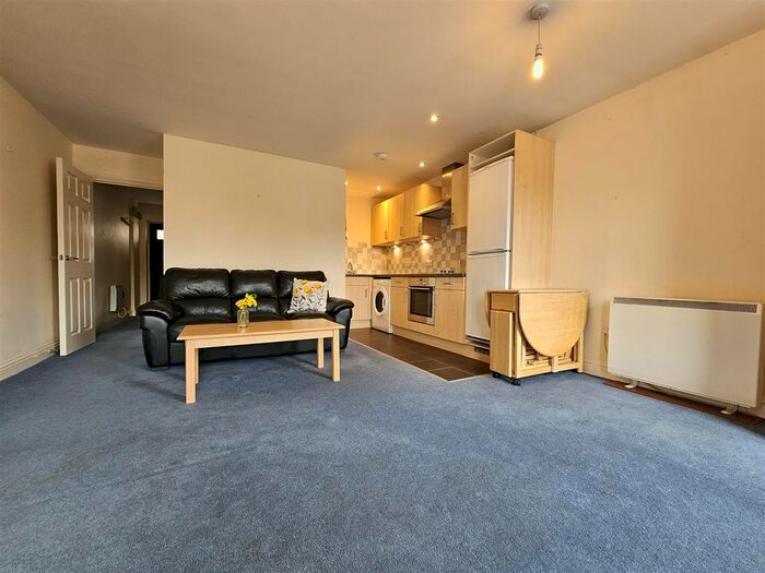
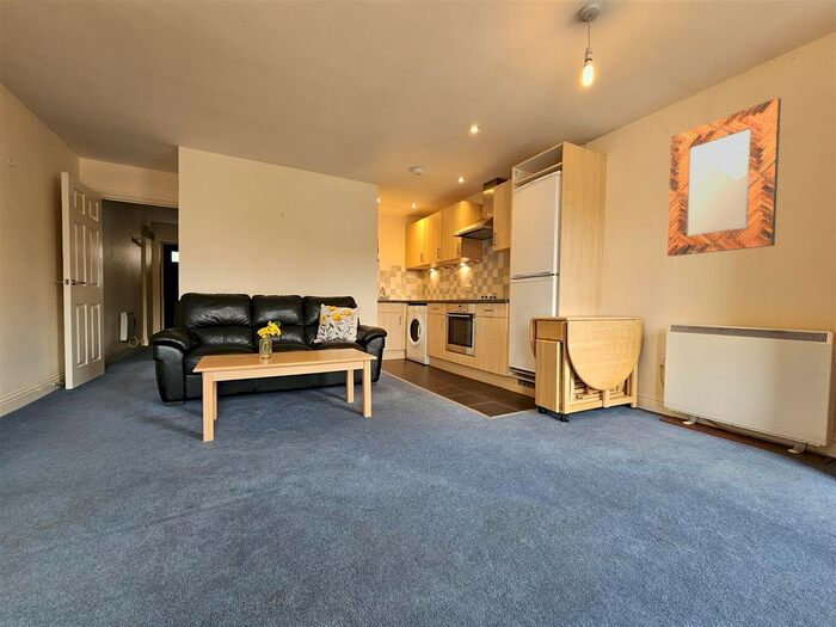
+ home mirror (718, 185)
